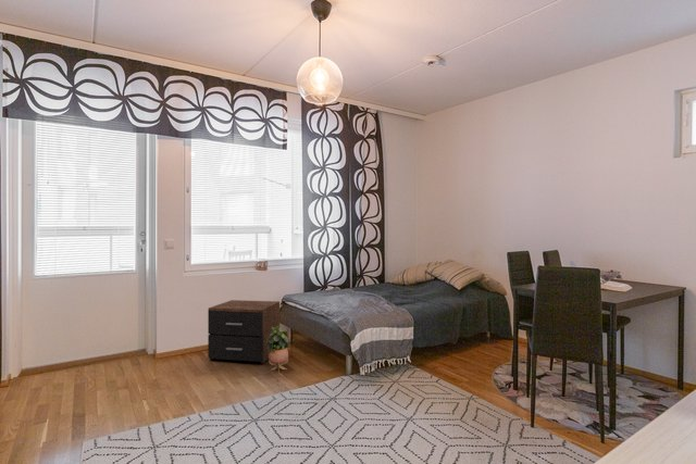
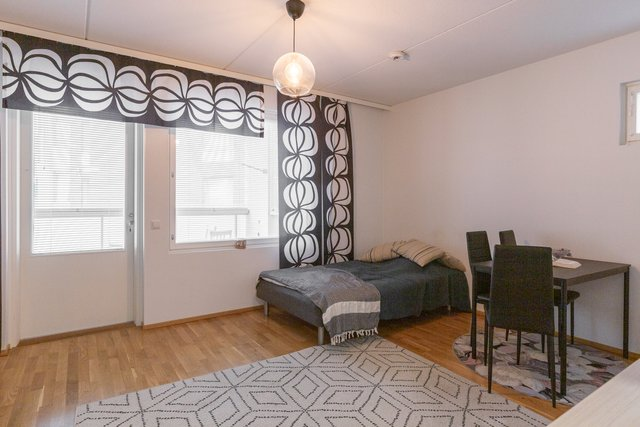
- nightstand (245, 329)
- potted plant (277, 347)
